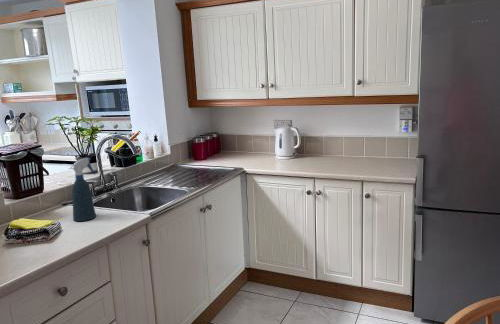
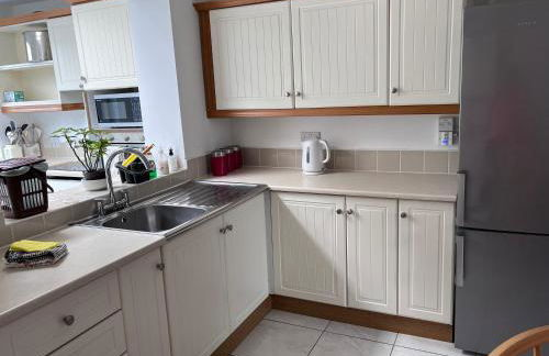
- spray bottle (81, 188)
